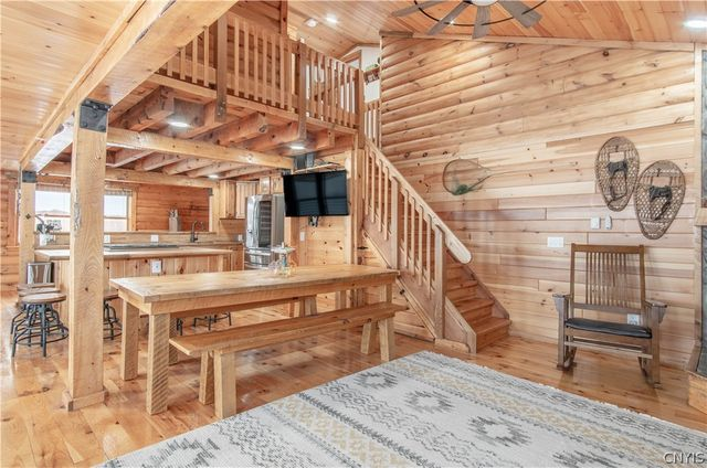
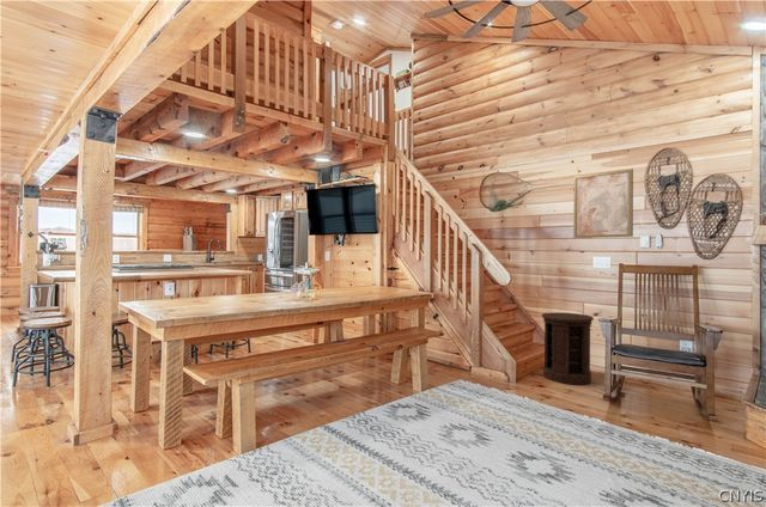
+ wall art (601, 204)
+ side table (566, 347)
